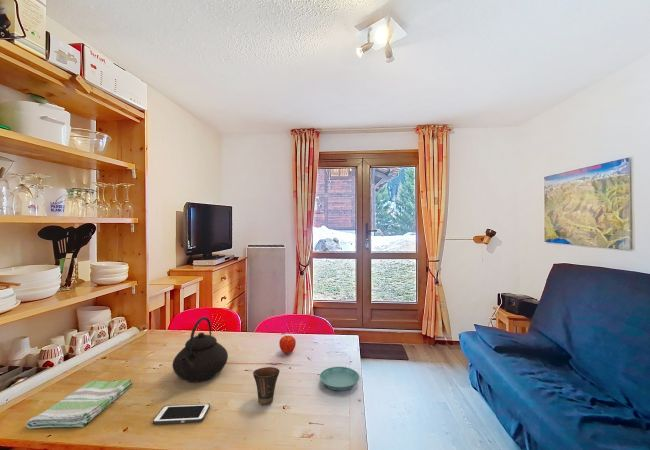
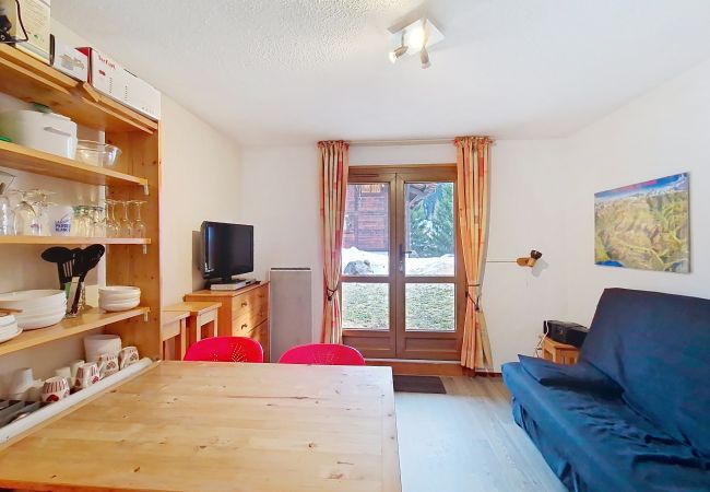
- fruit (287, 343)
- cell phone (182, 413)
- teapot (198, 348)
- cup (266, 384)
- dish towel (85, 399)
- saucer (339, 379)
